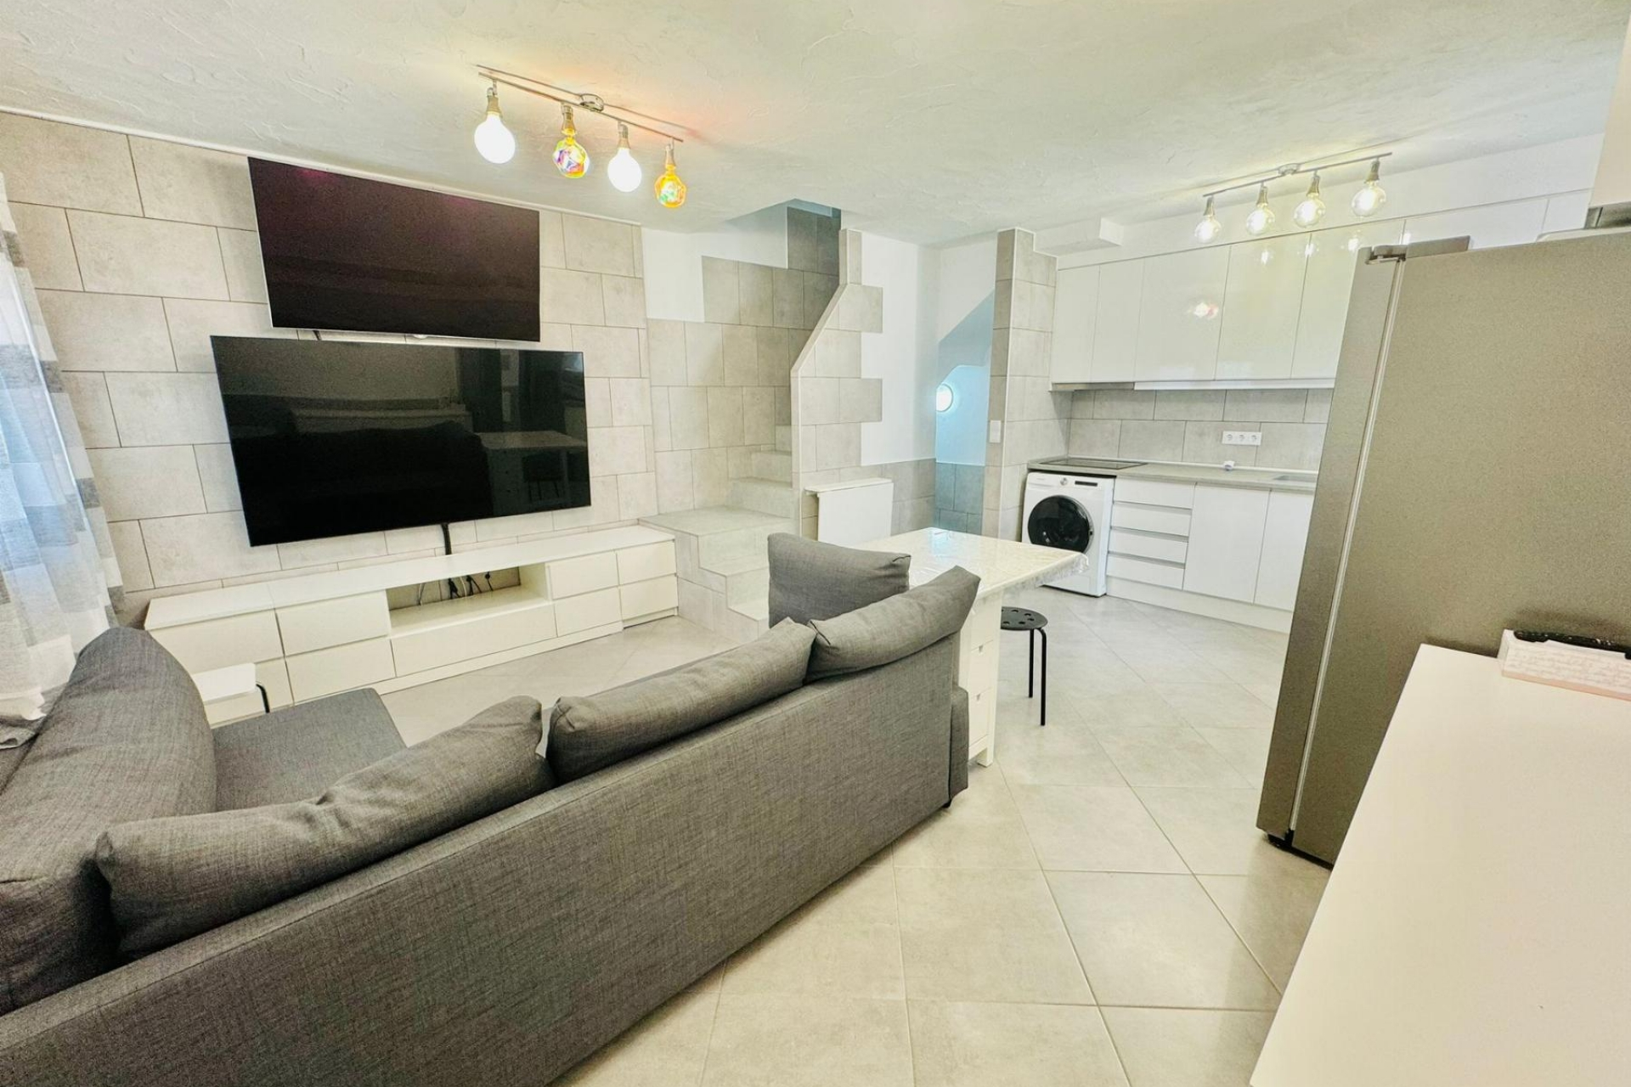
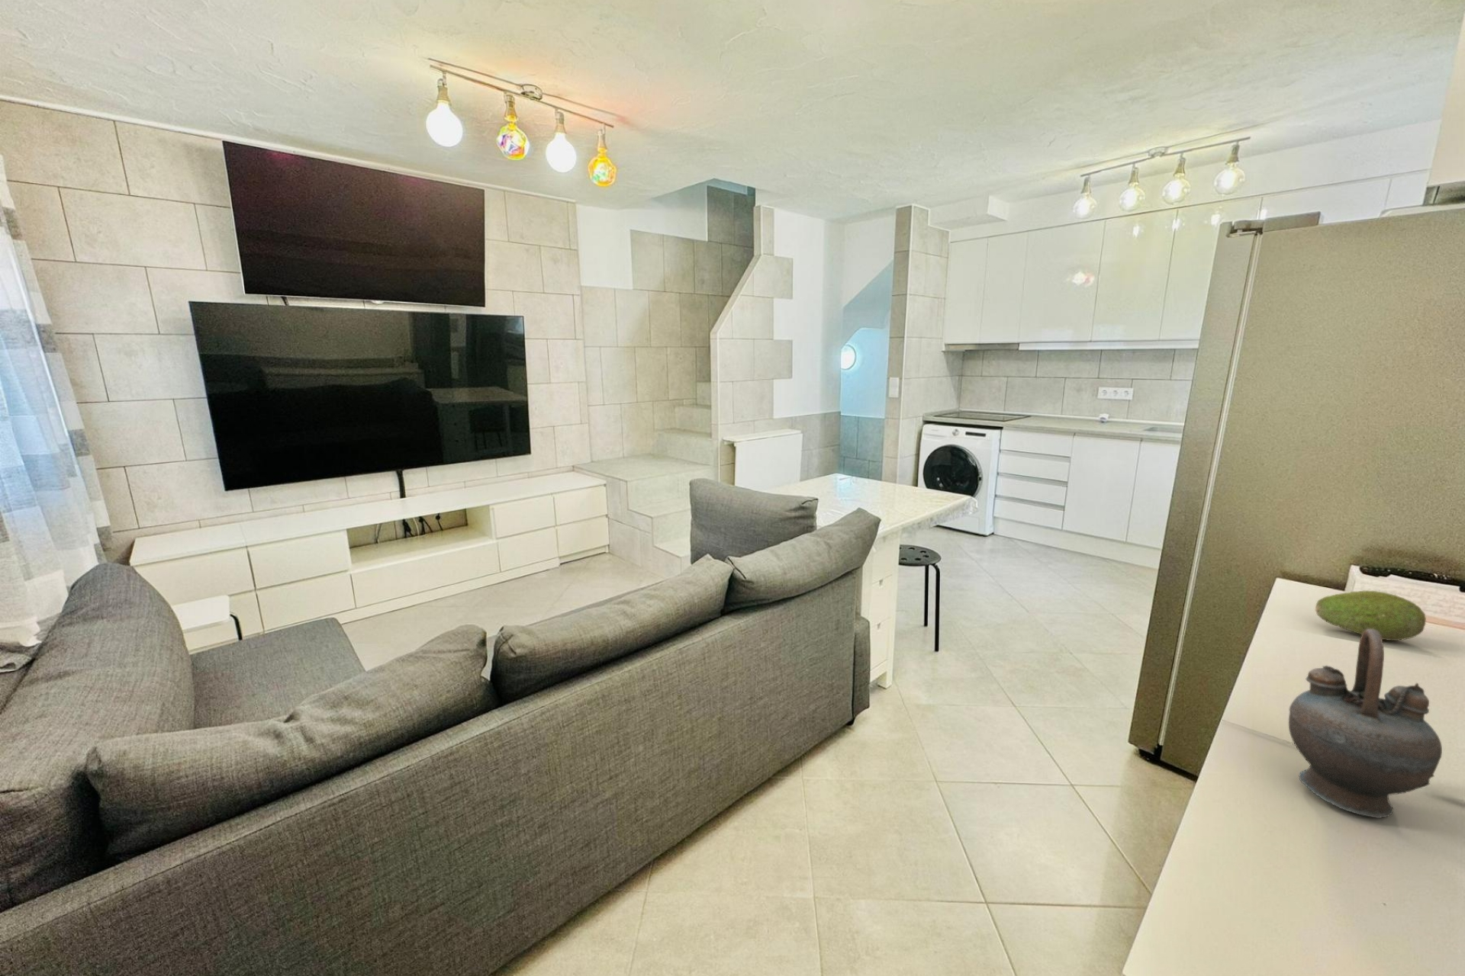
+ teapot (1363, 712)
+ fruit (1367, 612)
